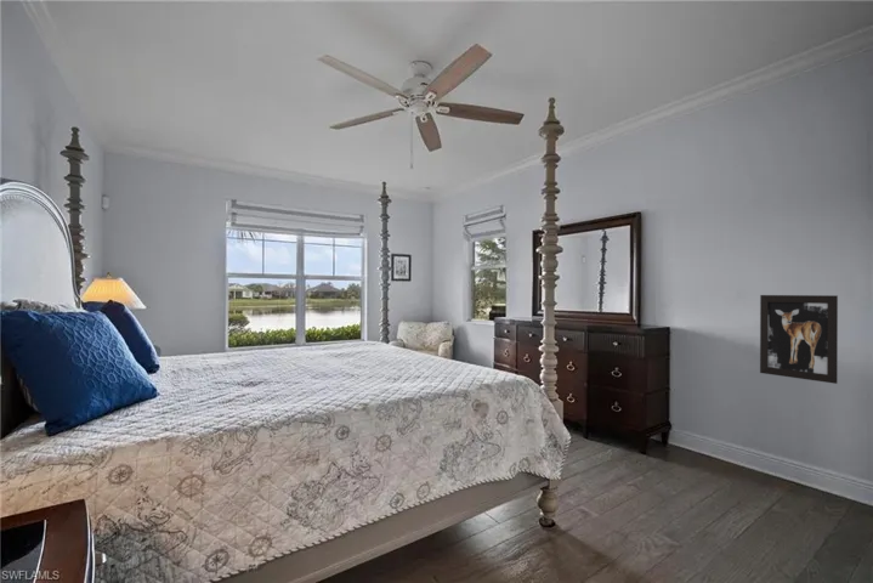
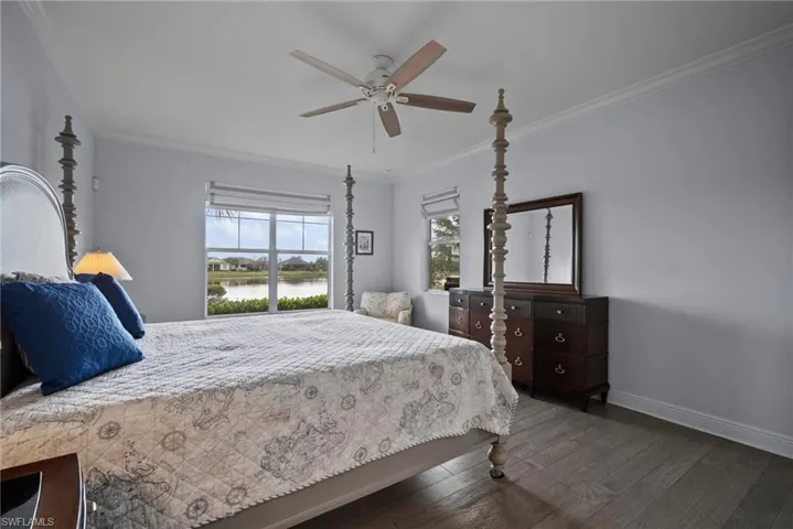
- wall art (795, 336)
